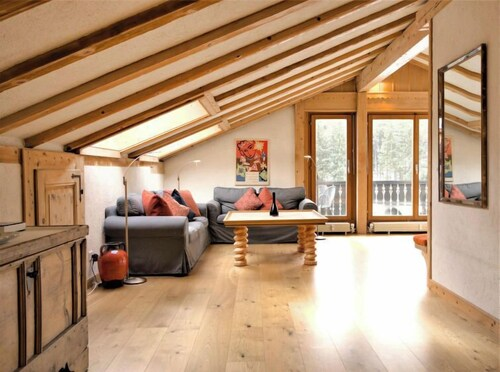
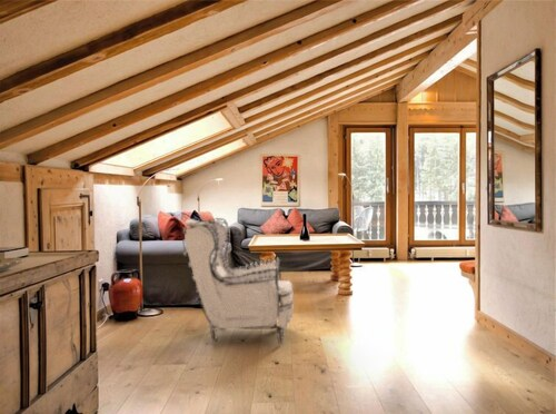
+ armchair (240, 276)
